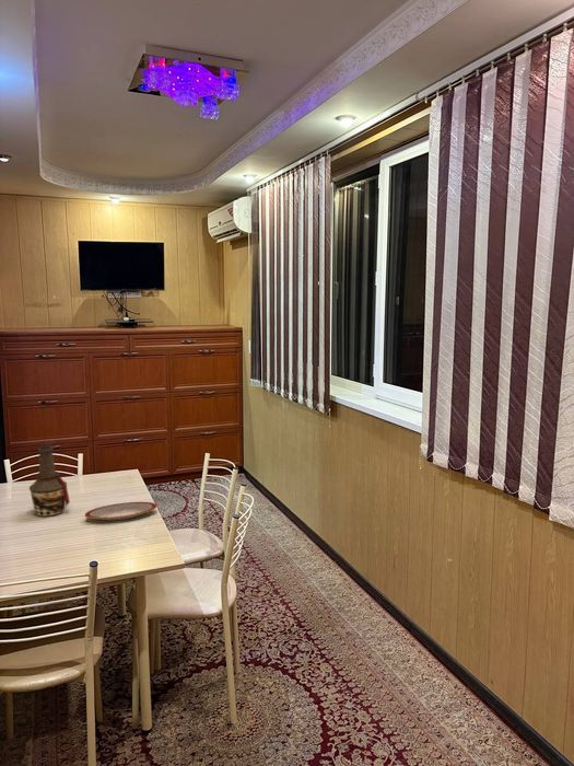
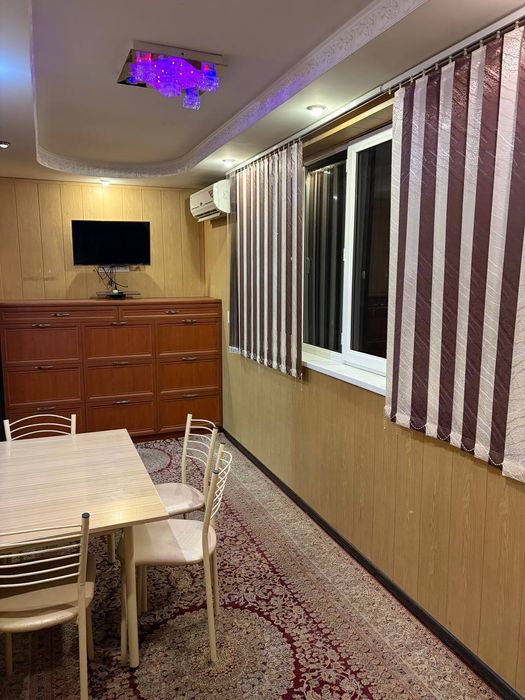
- bottle (49, 478)
- plate (121, 512)
